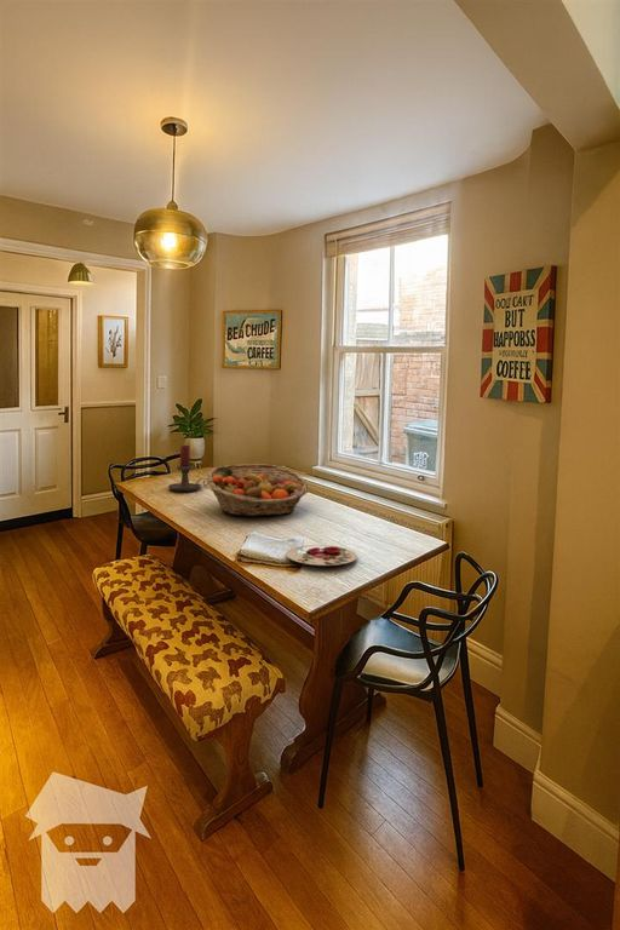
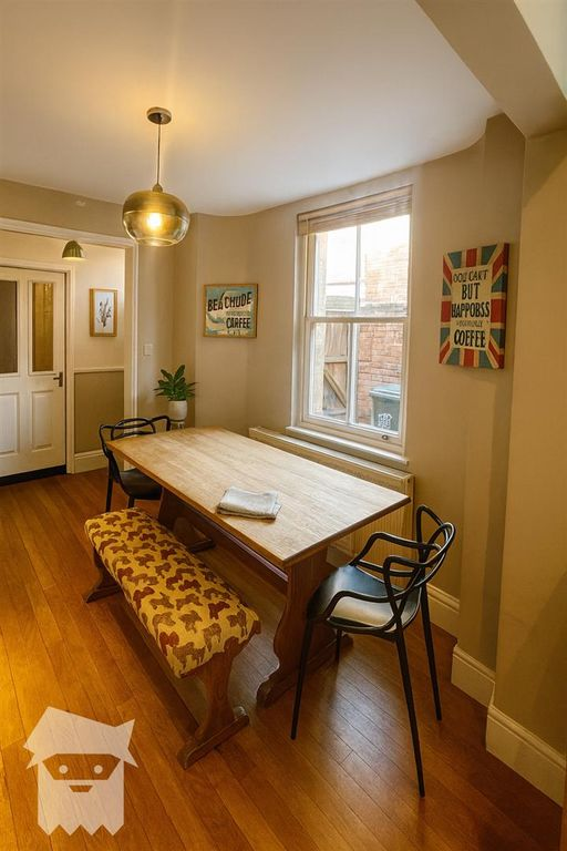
- fruit basket (257, 488)
- plate (321, 553)
- candle holder (189, 466)
